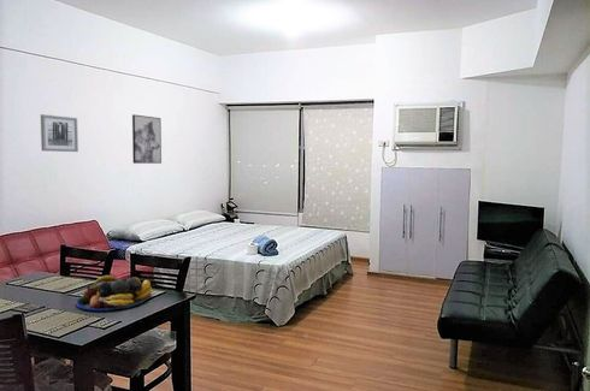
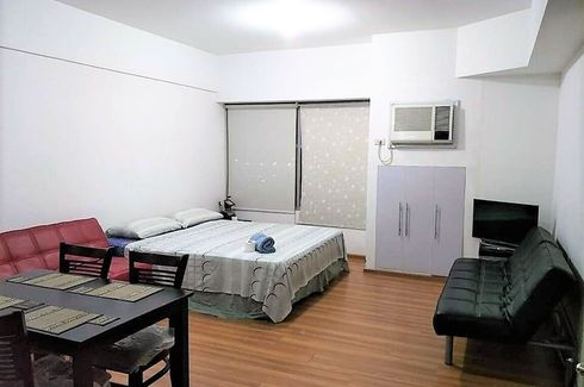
- wall art (147, 140)
- wall art (59, 134)
- fruit bowl (113, 288)
